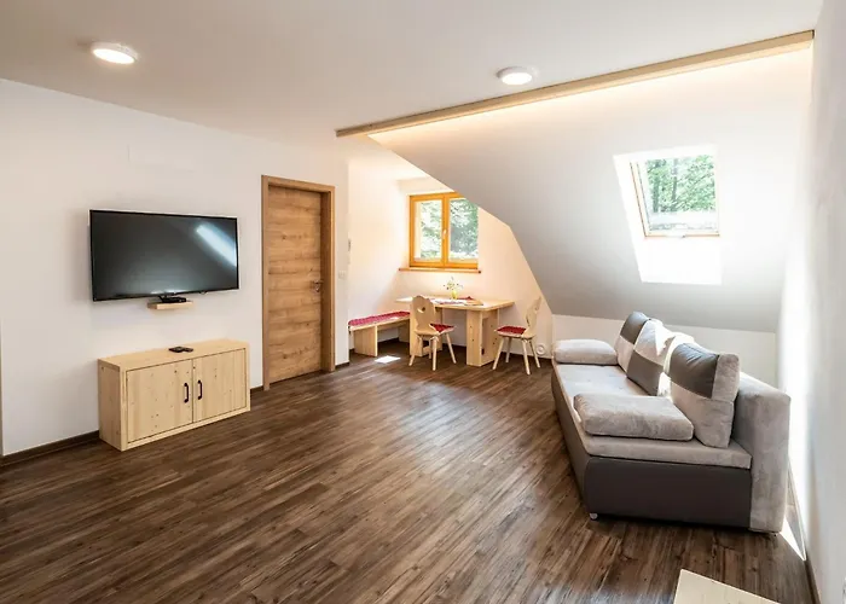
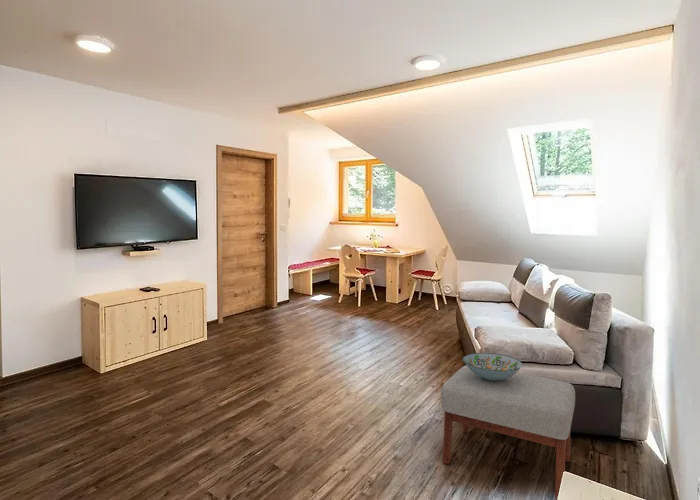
+ ottoman (507, 421)
+ decorative bowl (491, 369)
